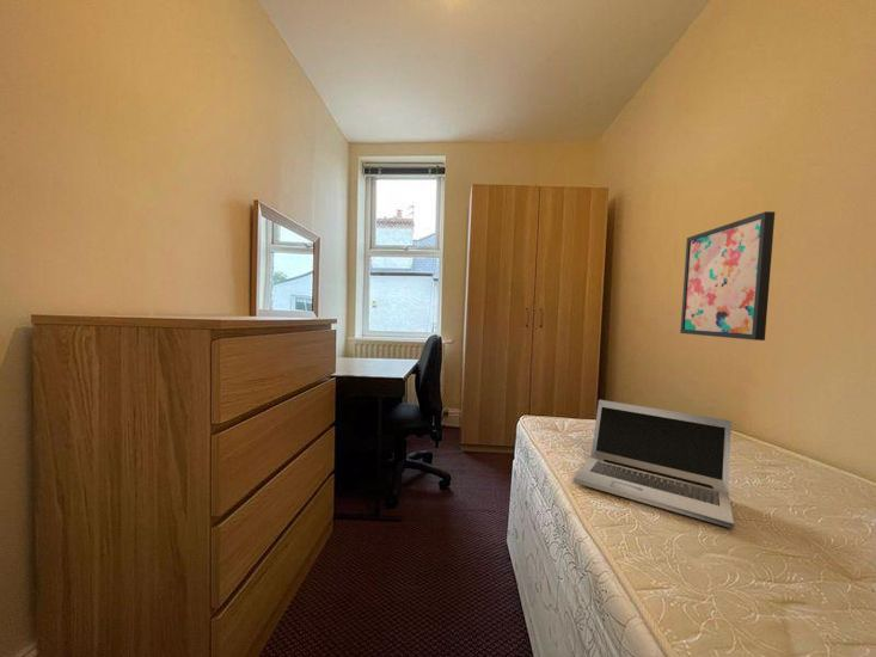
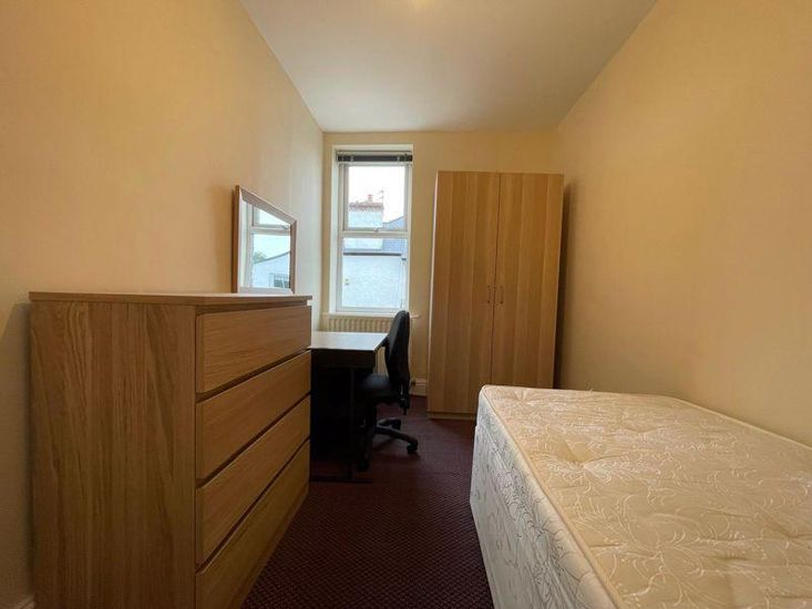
- laptop (653, 452)
- wall art (719, 282)
